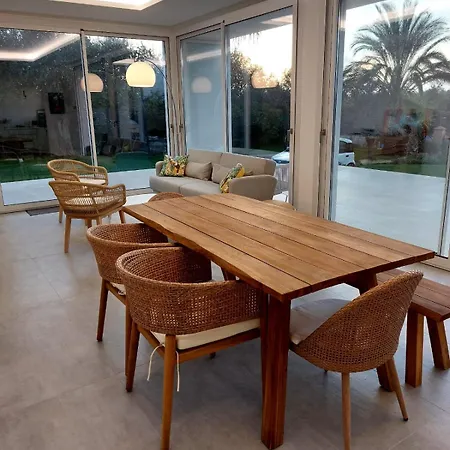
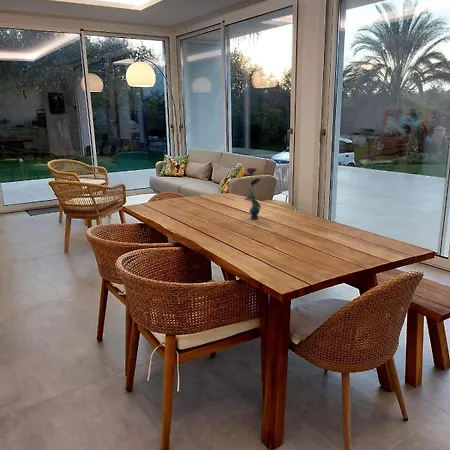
+ vase (252, 193)
